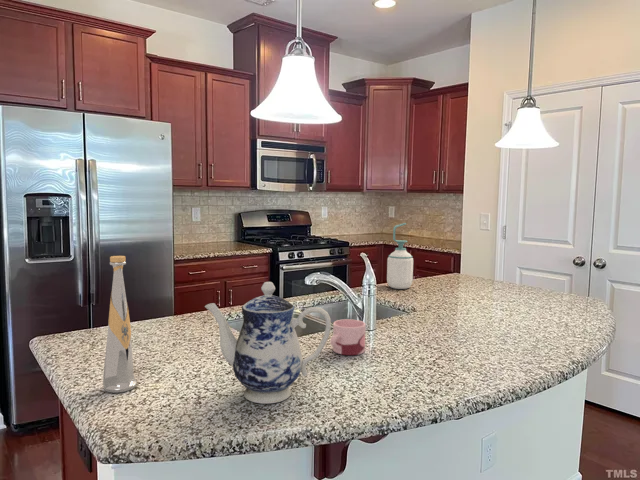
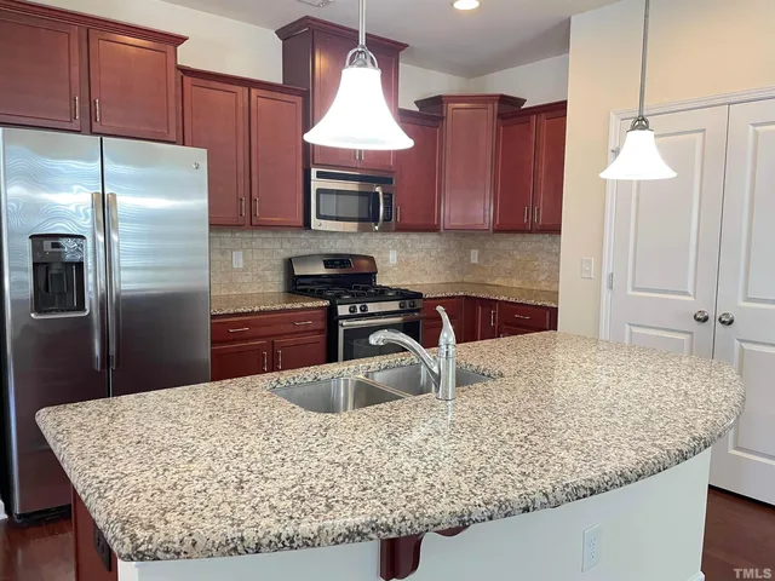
- bottle (119, 322)
- teapot (267, 338)
- soap bottle (400, 255)
- mug (345, 337)
